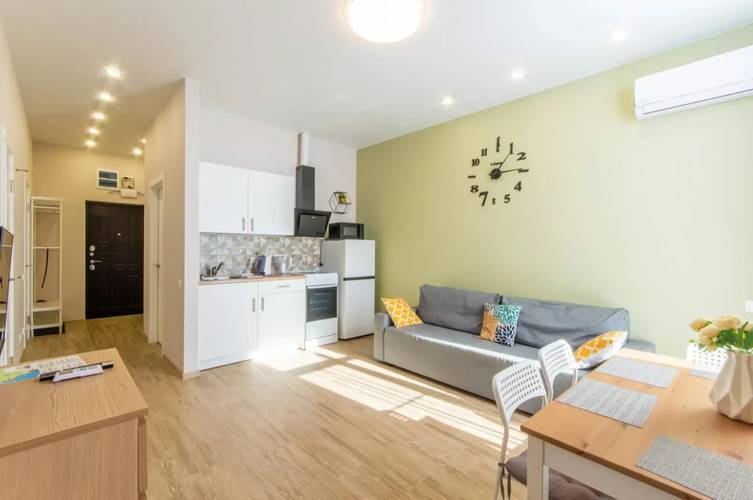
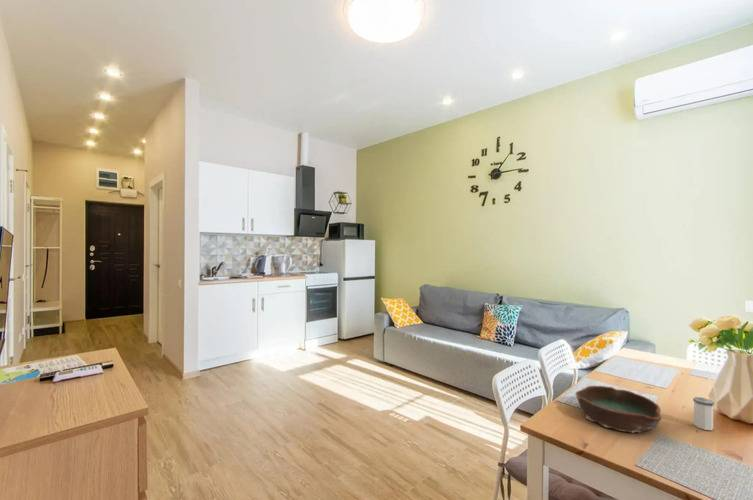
+ bowl (615, 406)
+ salt shaker (703, 413)
